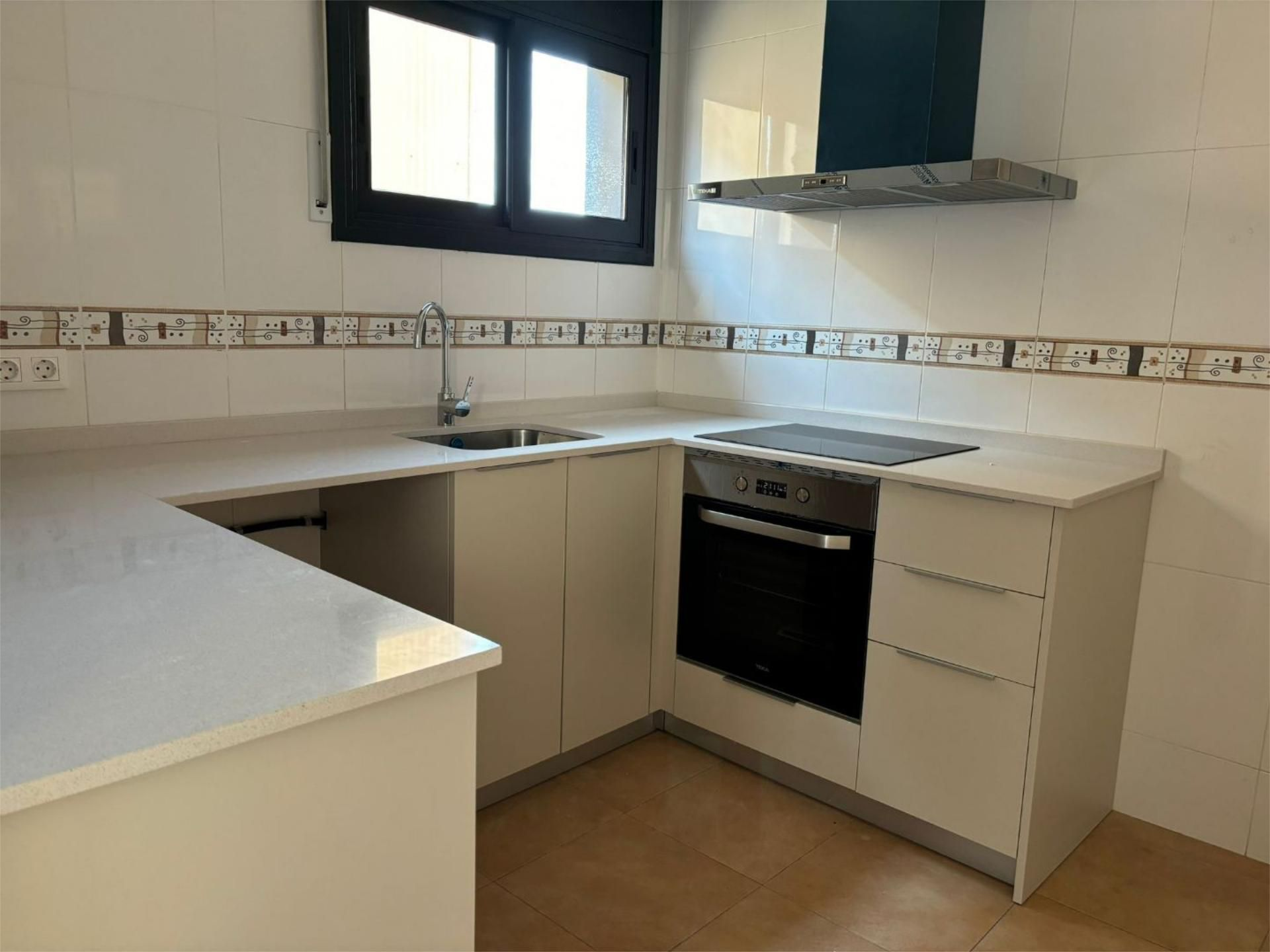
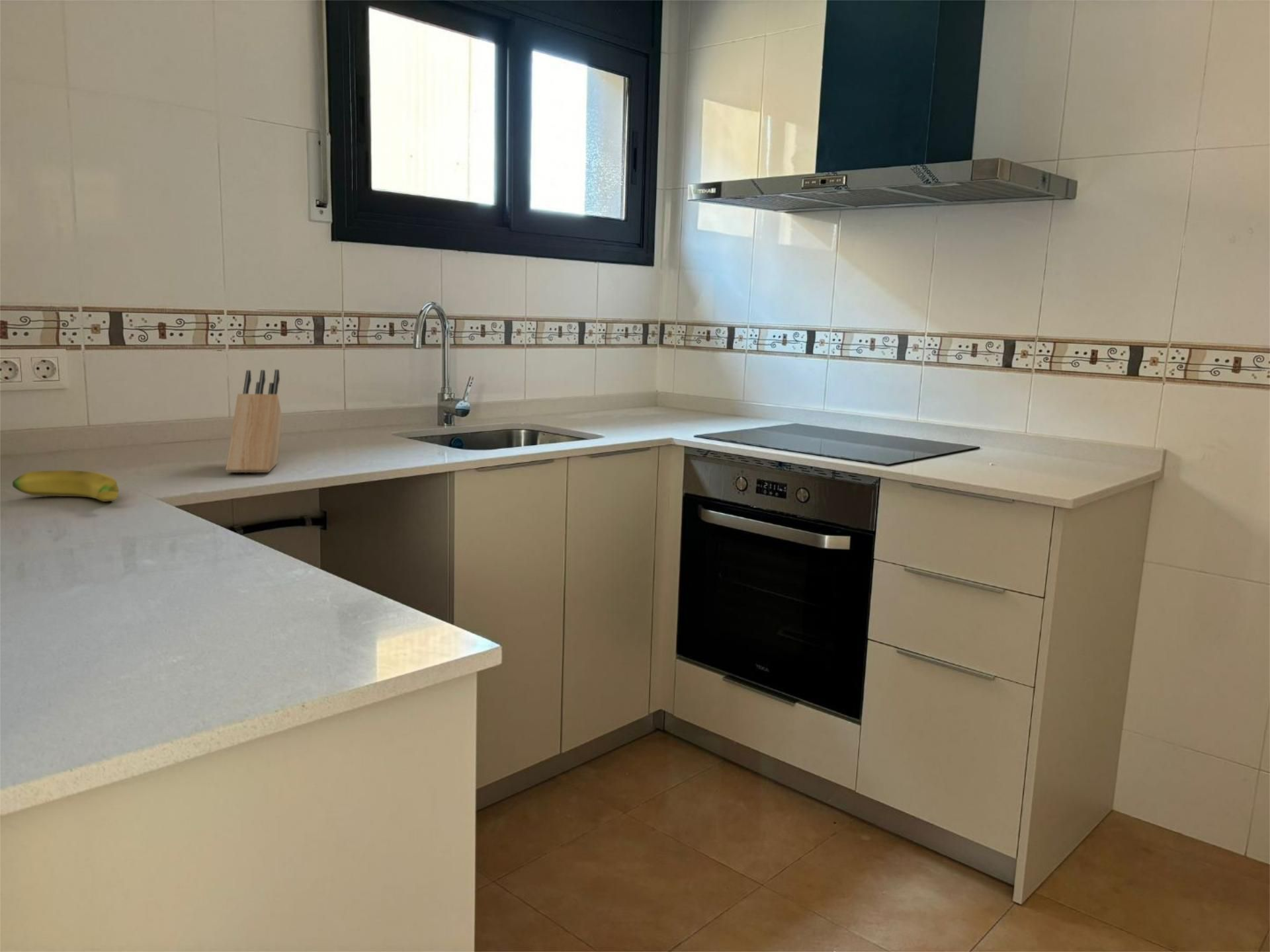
+ banana (69, 488)
+ knife block (256, 418)
